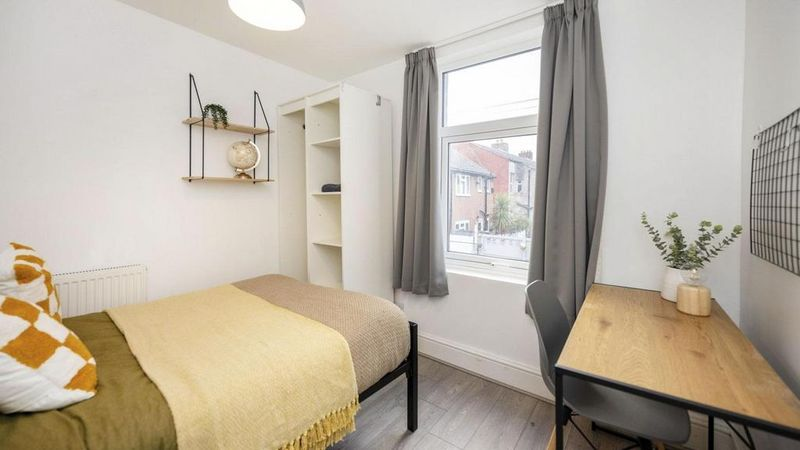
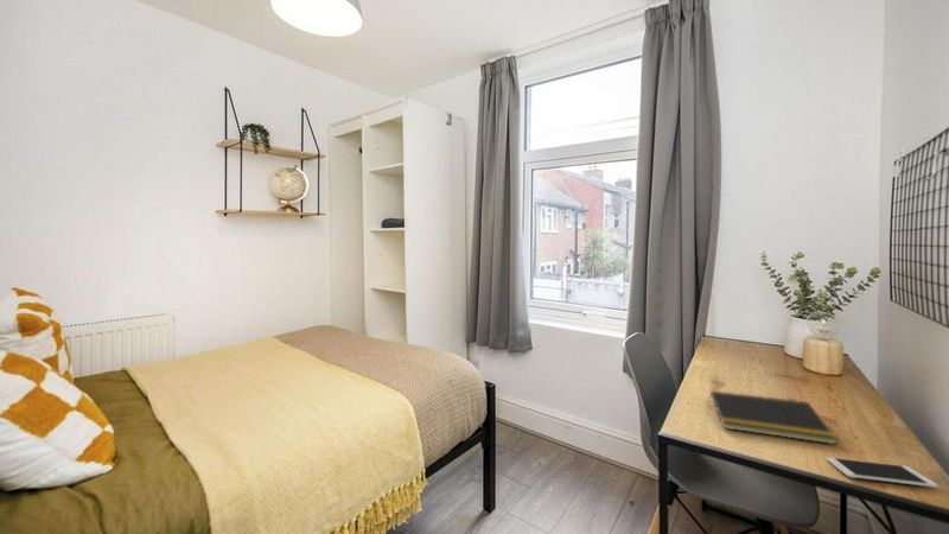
+ smartphone (878, 471)
+ notepad (766, 414)
